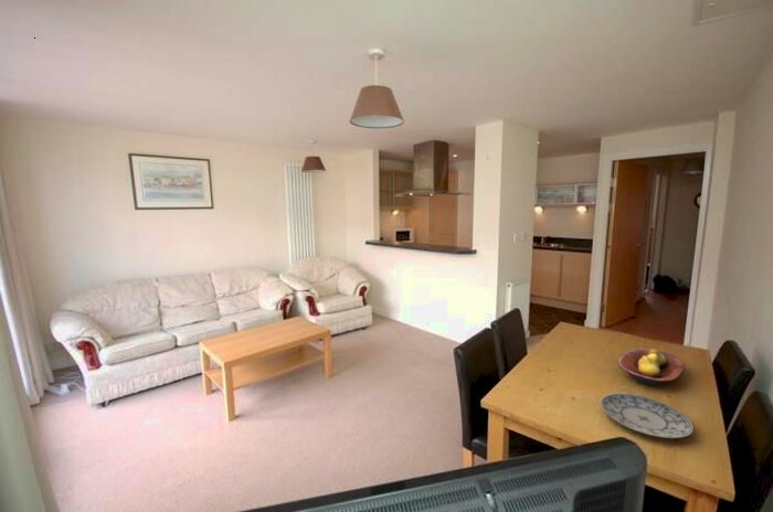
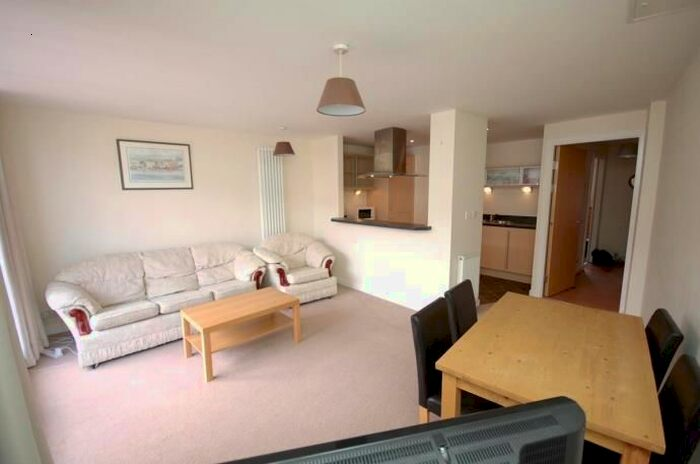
- plate (643, 416)
- fruit bowl (650, 363)
